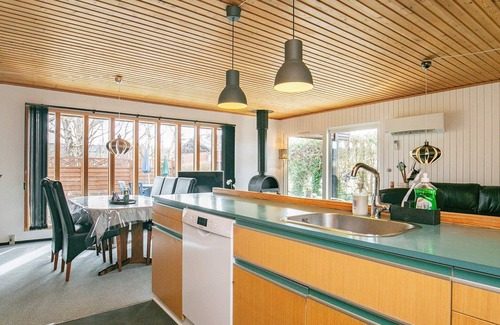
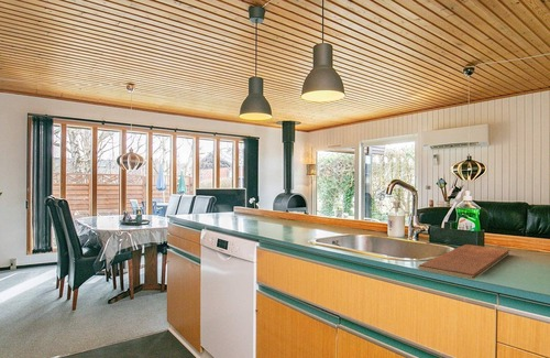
+ chopping board (468, 258)
